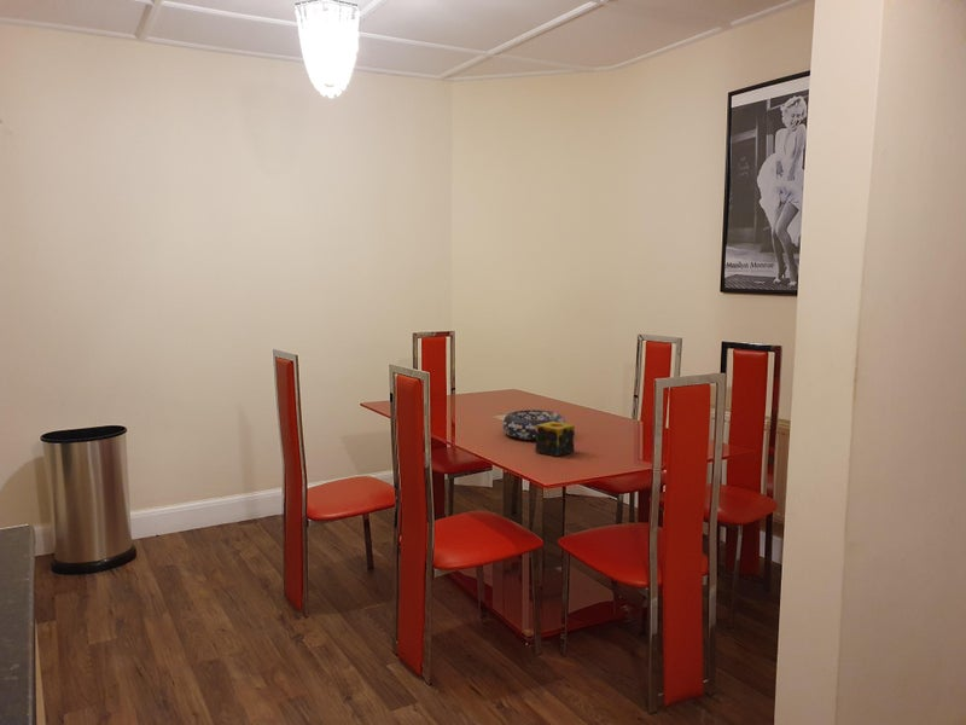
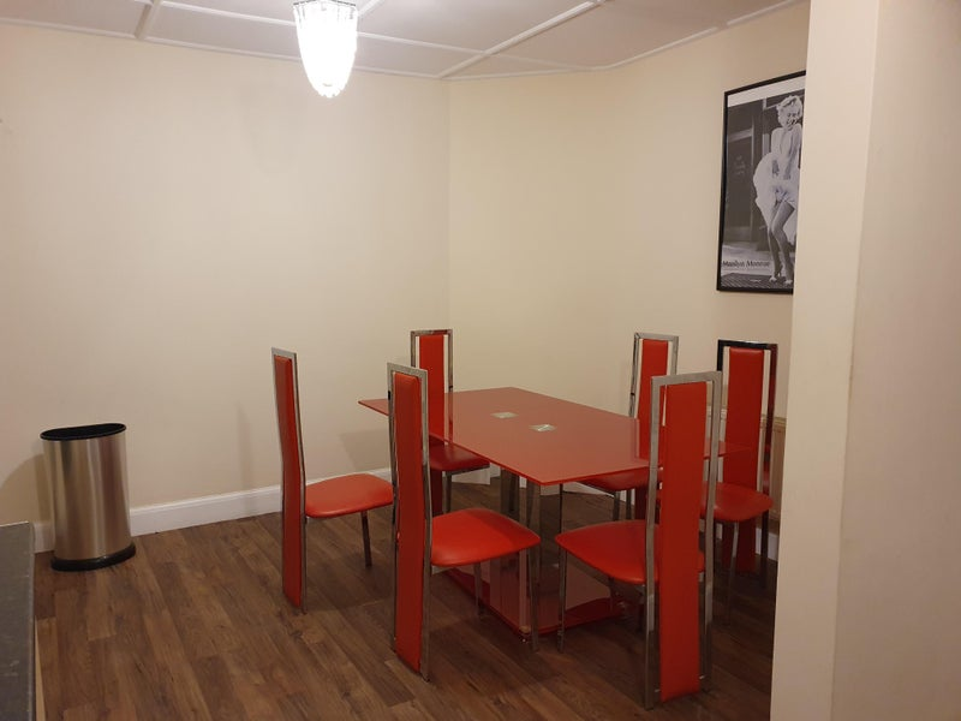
- candle (554, 437)
- decorative bowl (534, 424)
